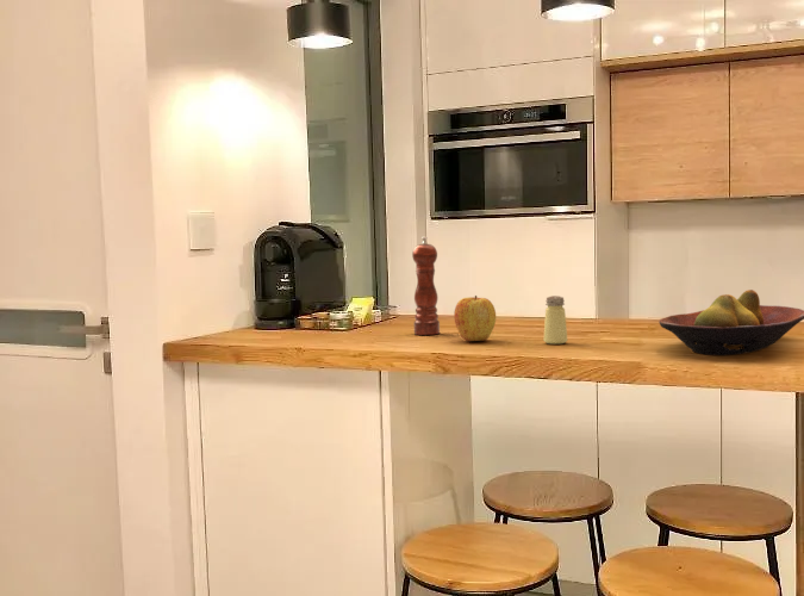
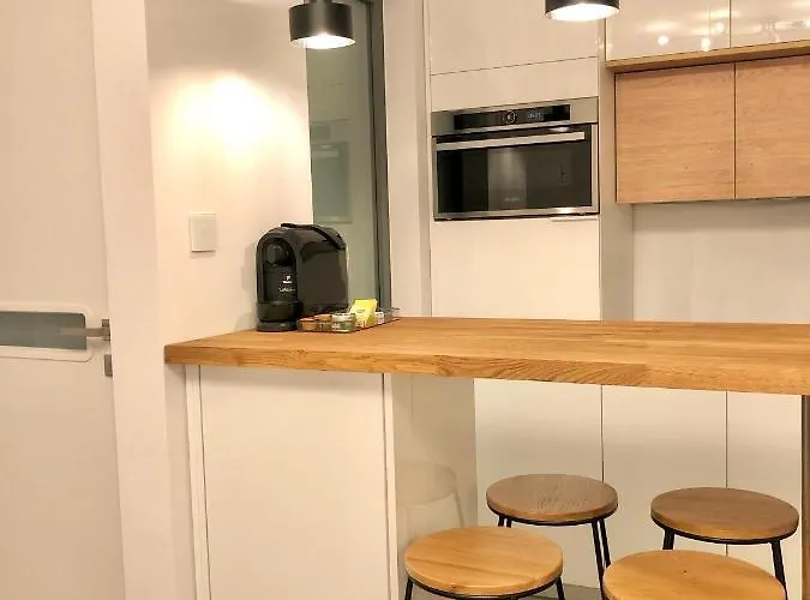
- pepper mill (425, 285)
- saltshaker (555, 318)
- fruit bowl (734, 318)
- apple (475, 317)
